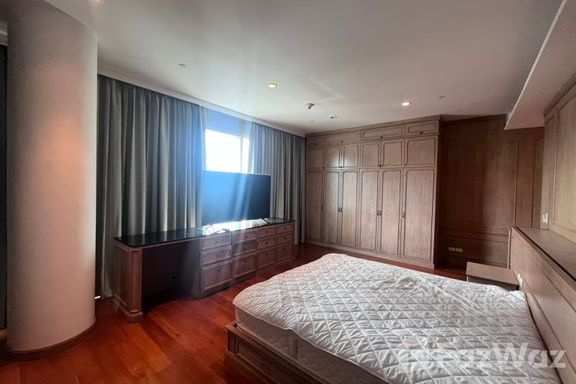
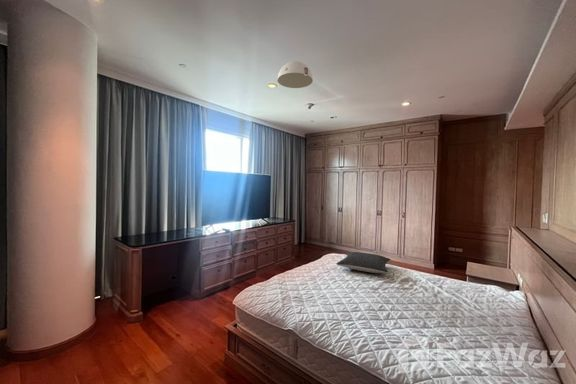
+ pillow (364, 261)
+ ceiling light (295, 72)
